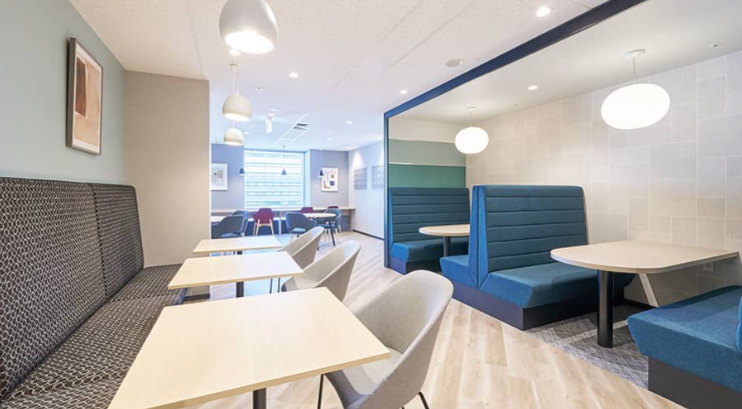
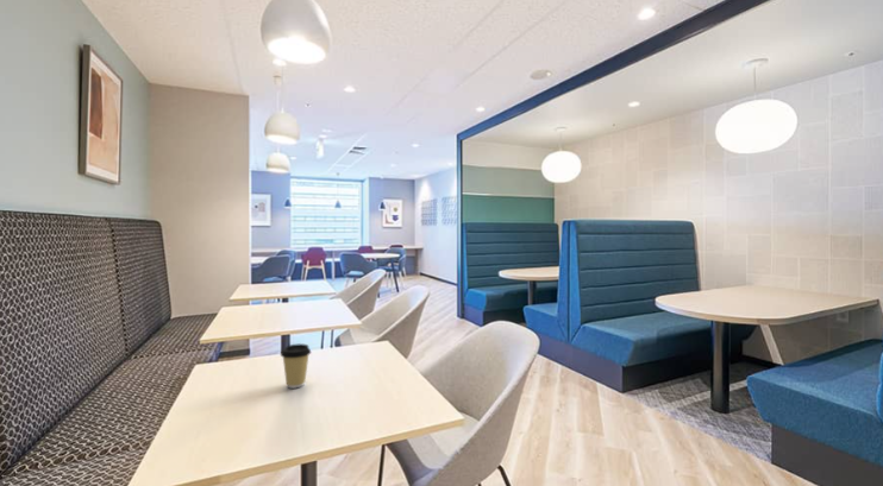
+ coffee cup (295, 366)
